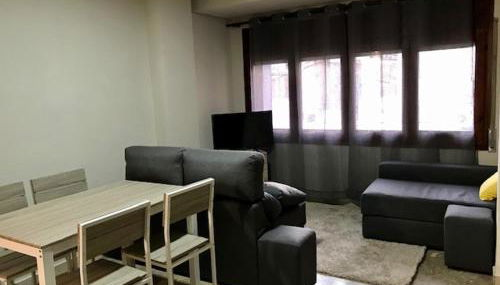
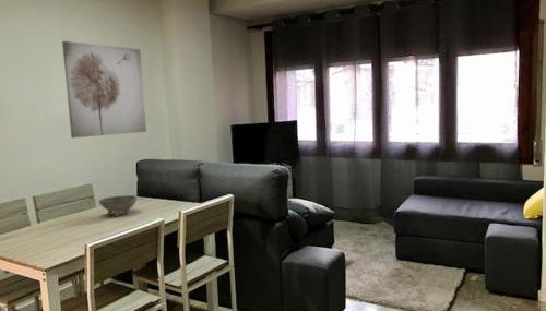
+ bowl (118, 205)
+ wall art (108, 91)
